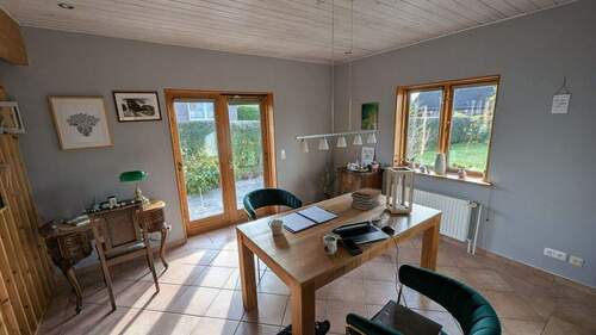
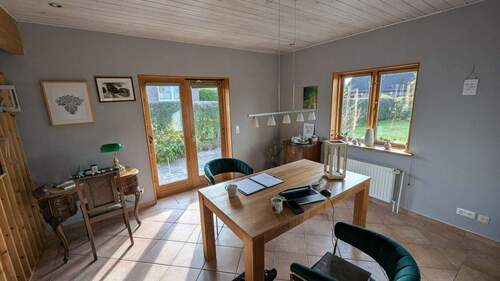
- book stack (366, 198)
